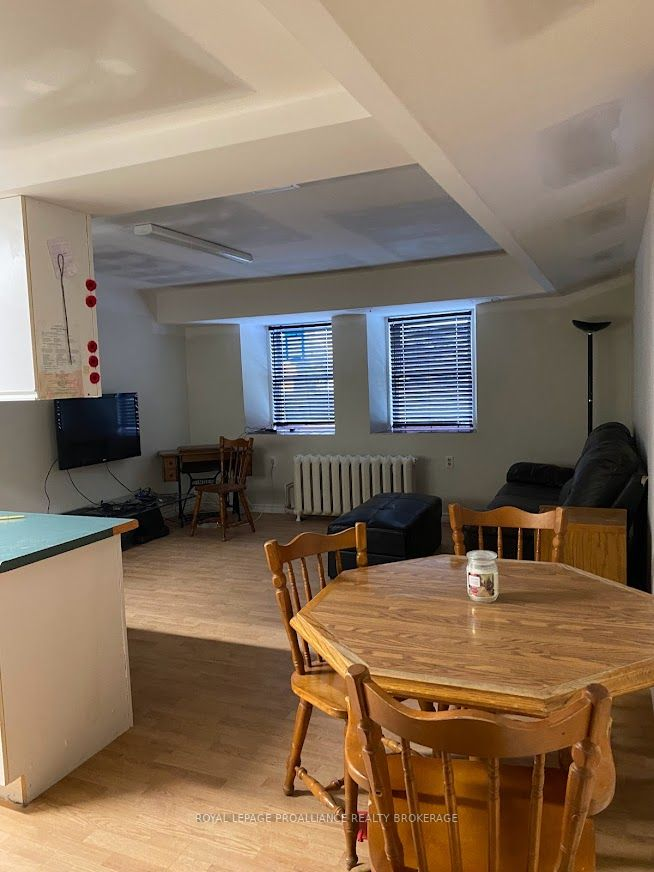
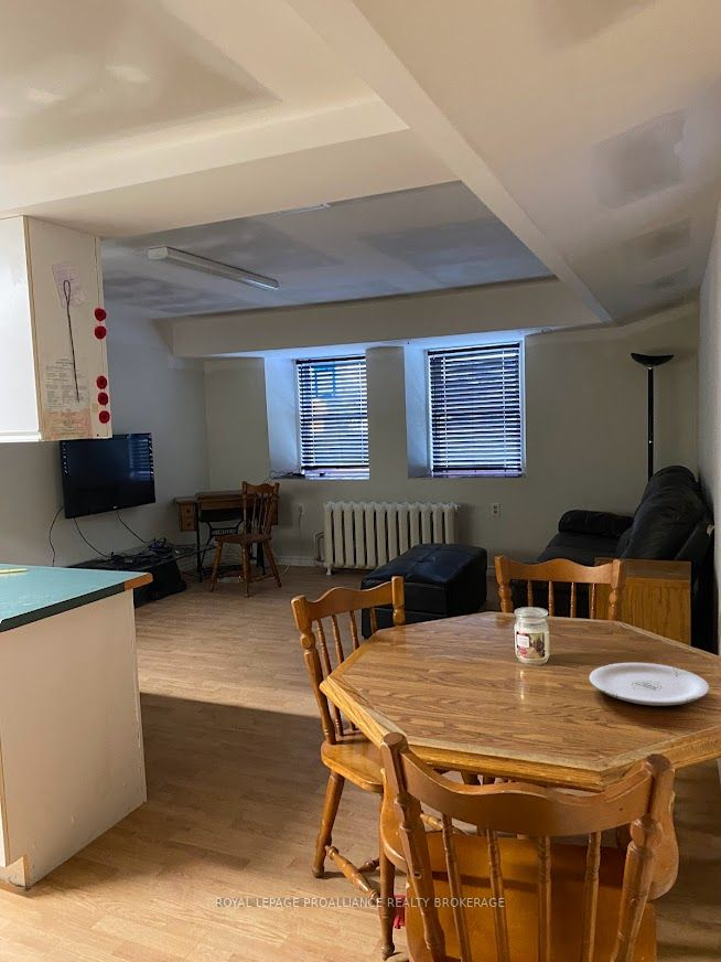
+ plate (647, 685)
